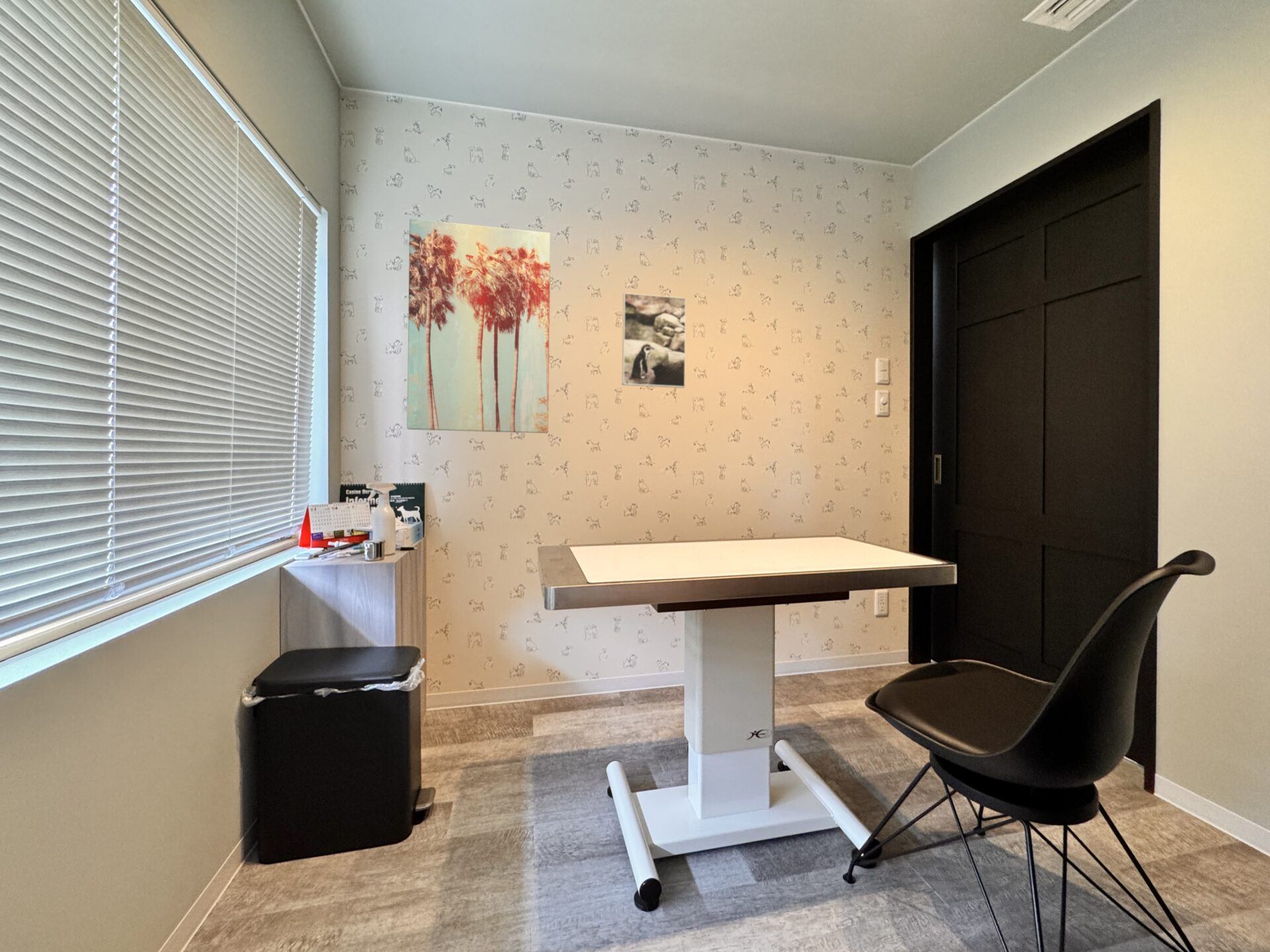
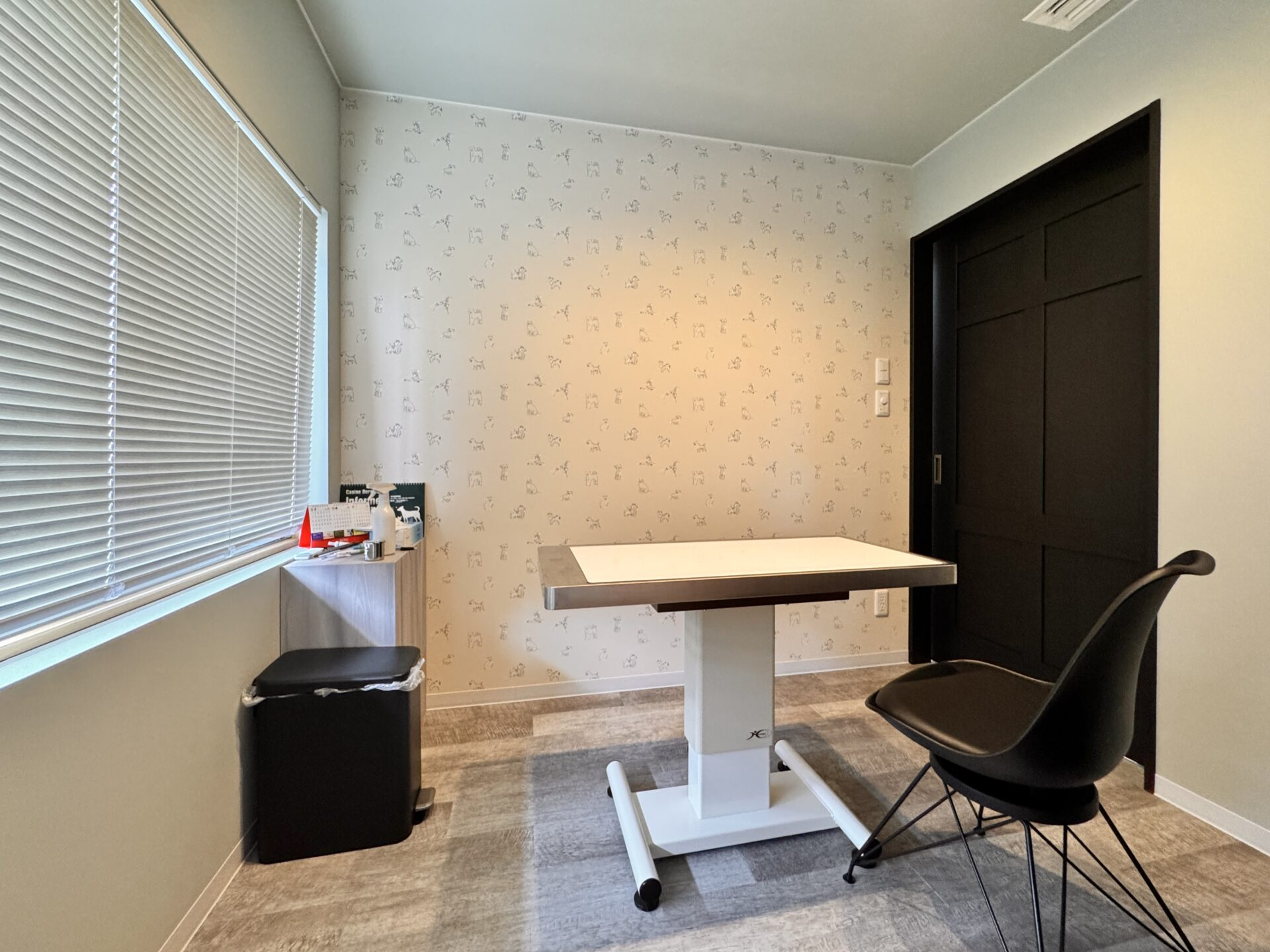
- wall art (480, 329)
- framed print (654, 341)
